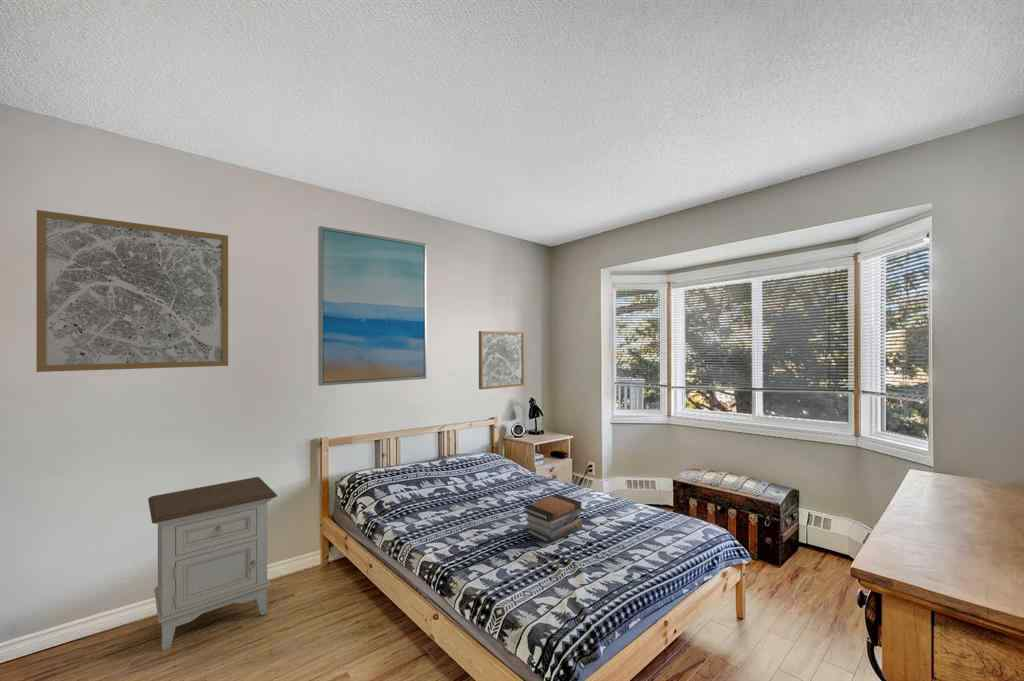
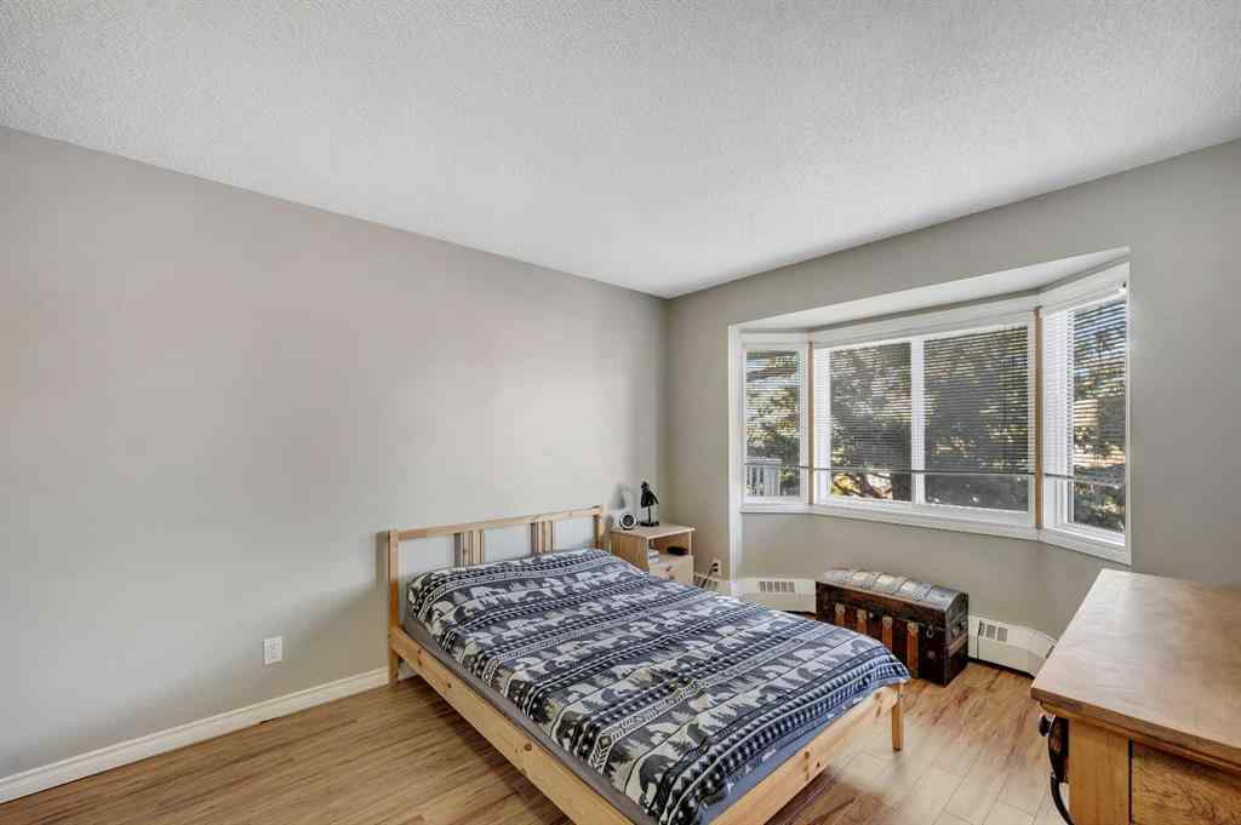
- wall art (376, 308)
- wall art (142, 296)
- book stack (553, 517)
- wall art (502, 359)
- nightstand (213, 555)
